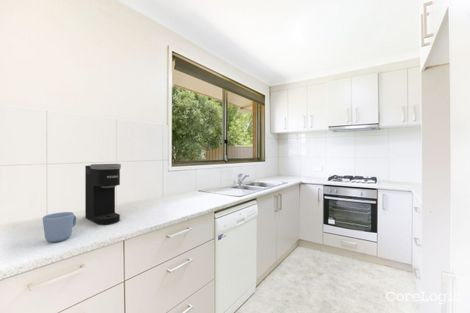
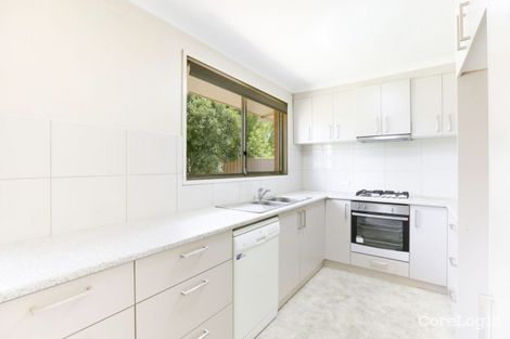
- mug (62, 225)
- coffee maker (102, 191)
